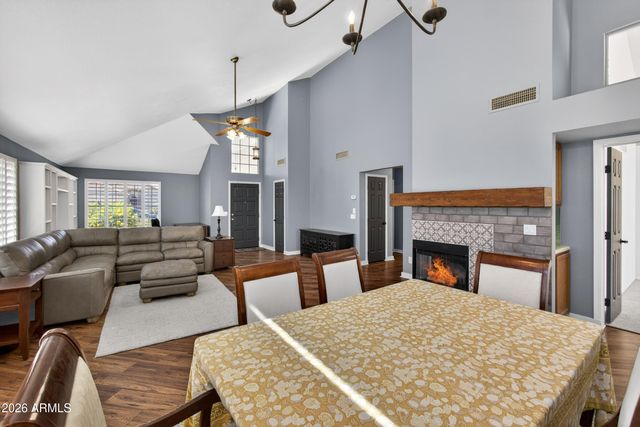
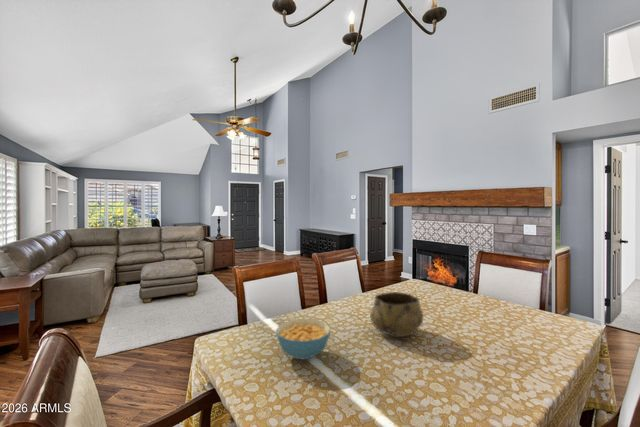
+ cereal bowl (303, 342)
+ decorative bowl (396, 315)
